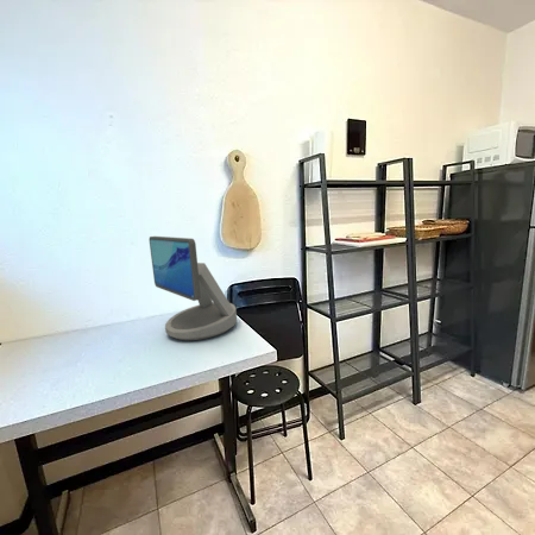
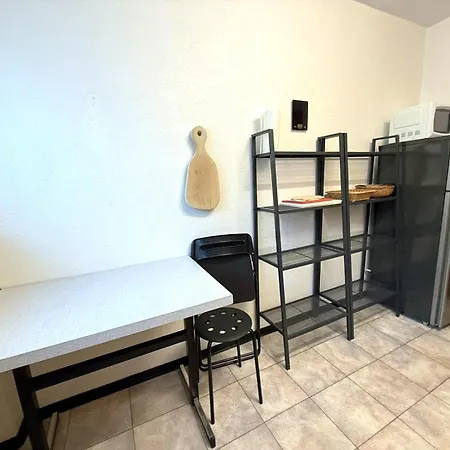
- computer monitor (197, 283)
